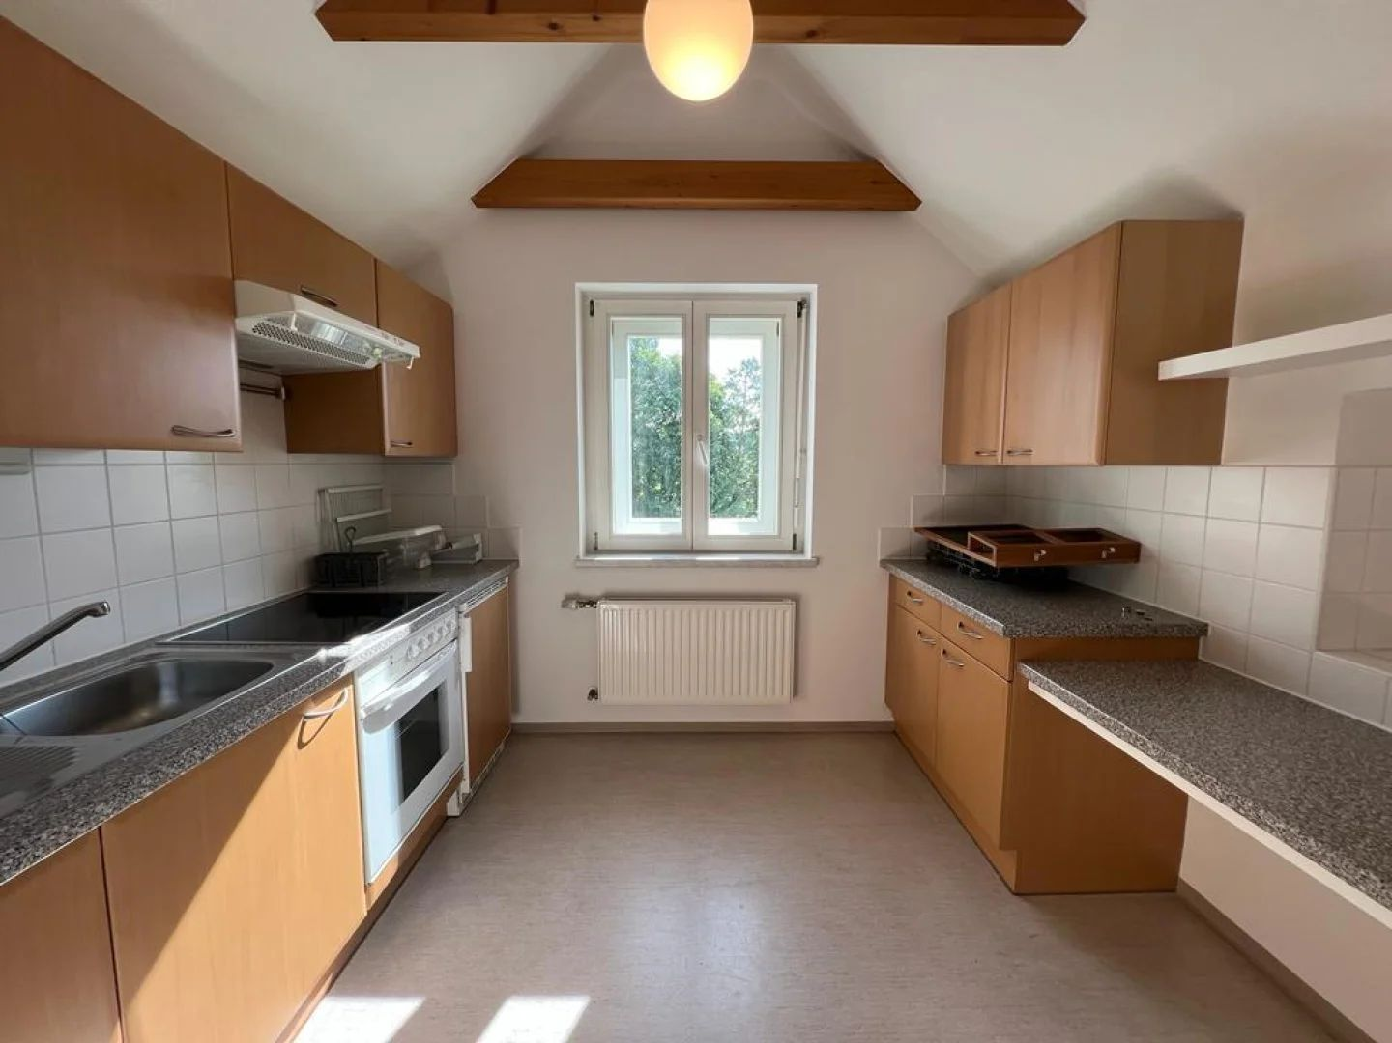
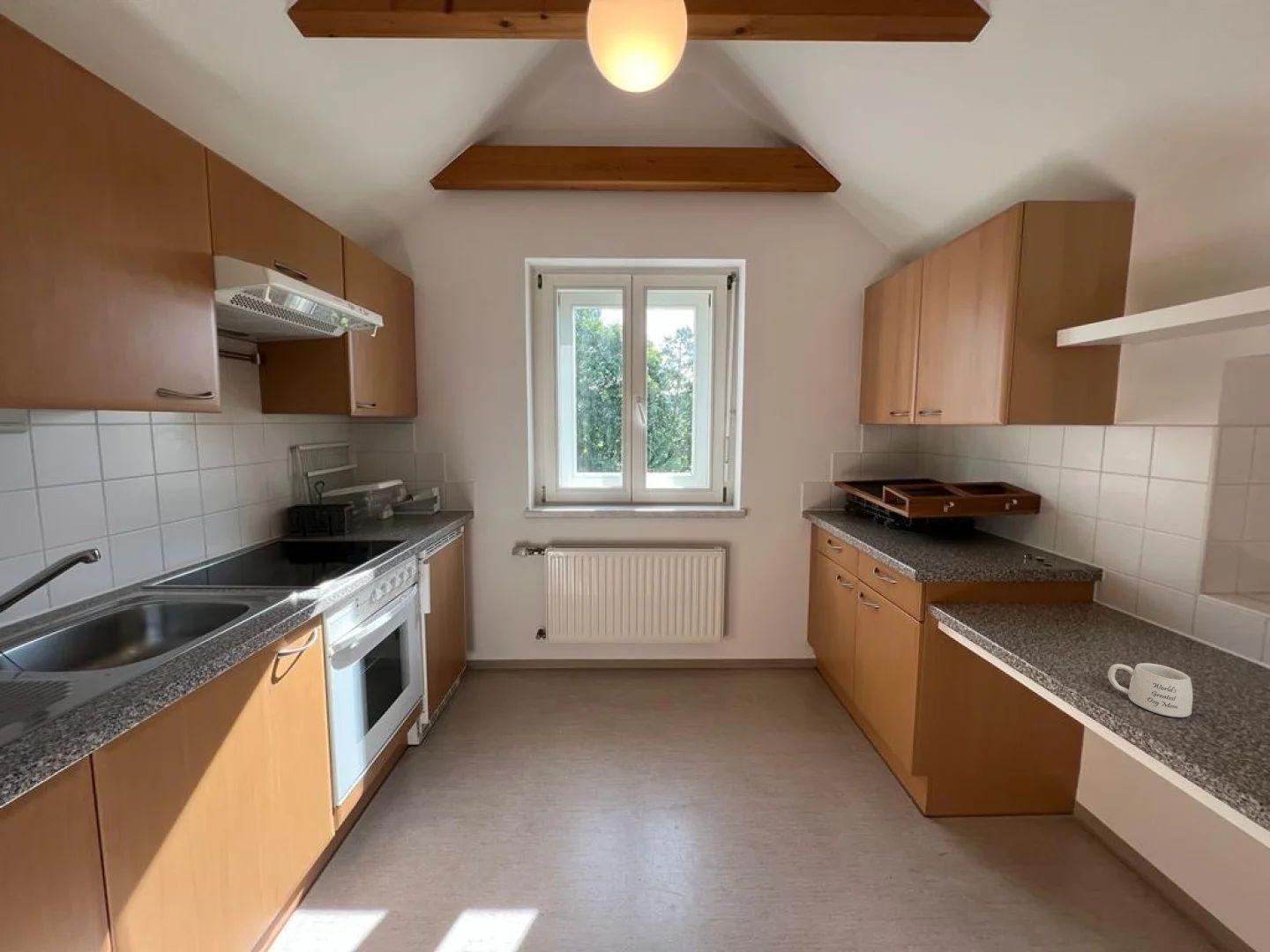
+ mug (1148, 686)
